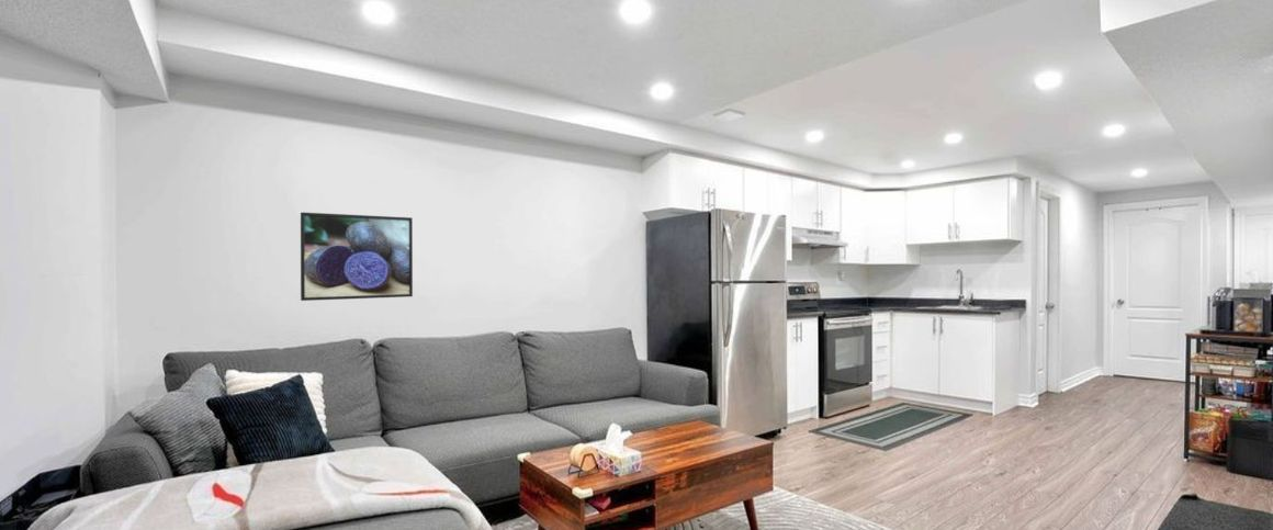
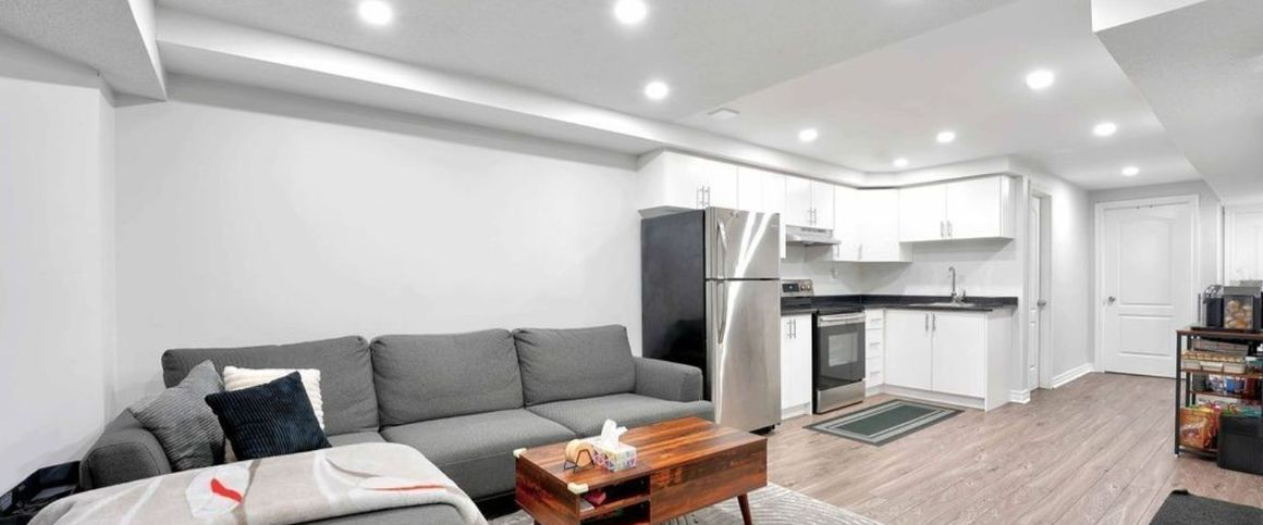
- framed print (359, 257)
